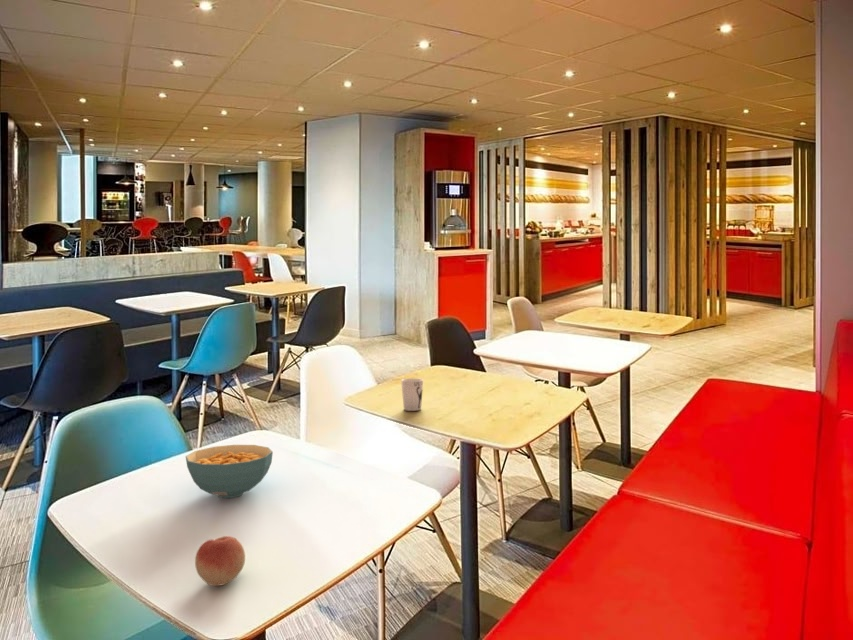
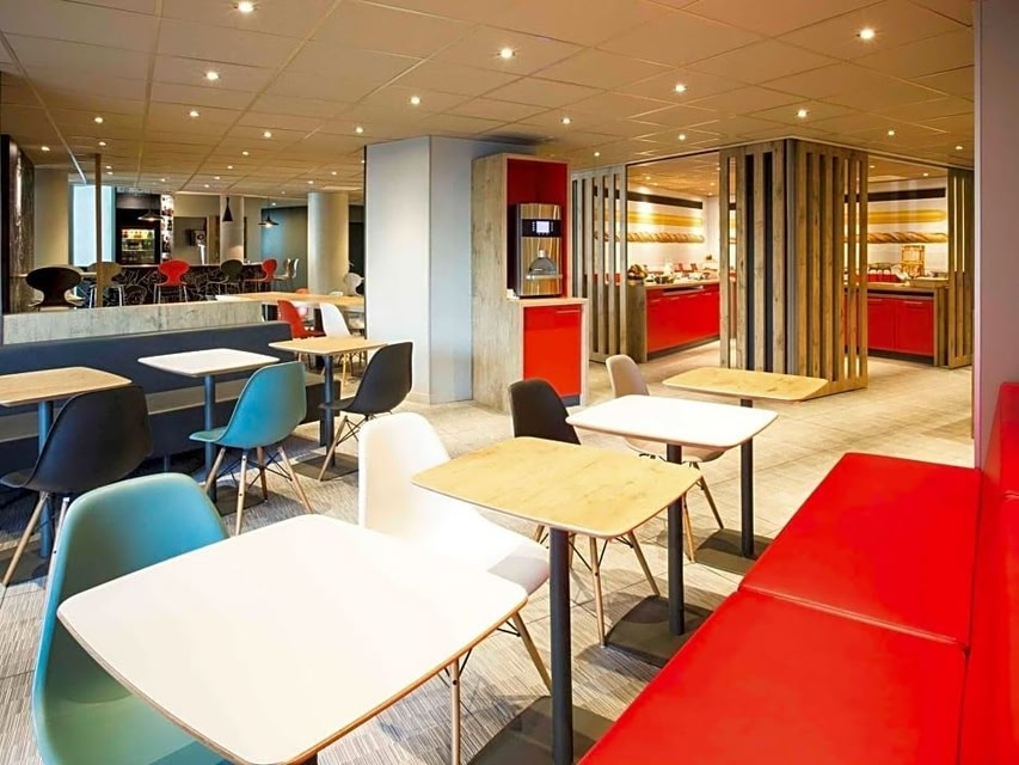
- fruit (220, 560)
- cereal bowl (230, 474)
- cup (412, 394)
